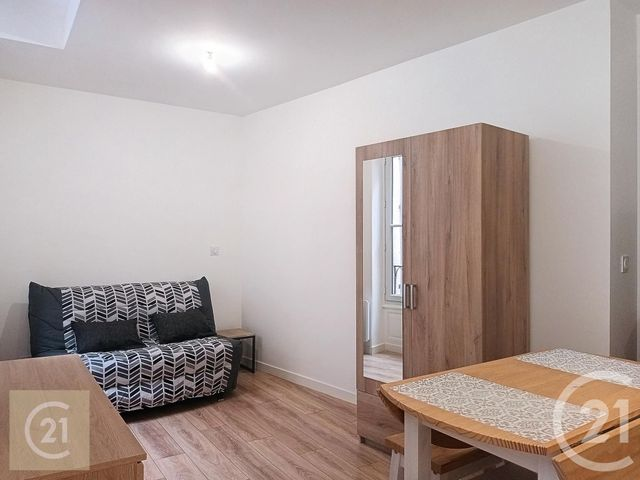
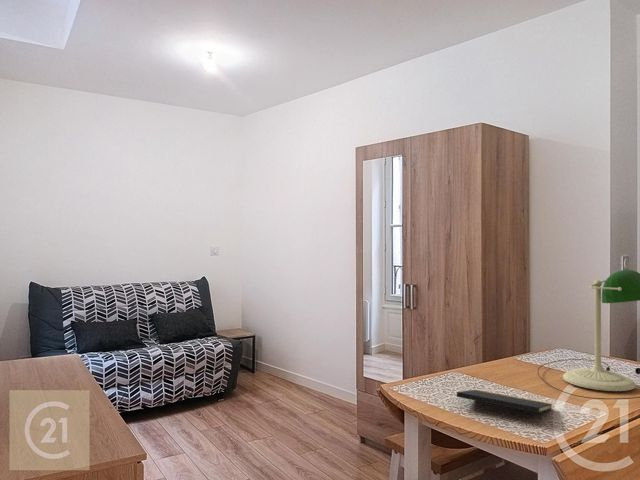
+ desk lamp (595, 324)
+ notepad (504, 400)
